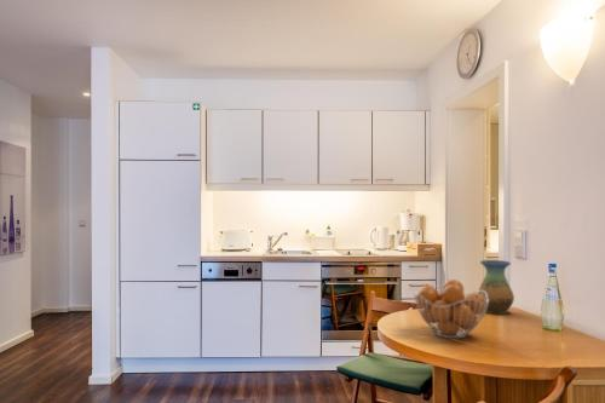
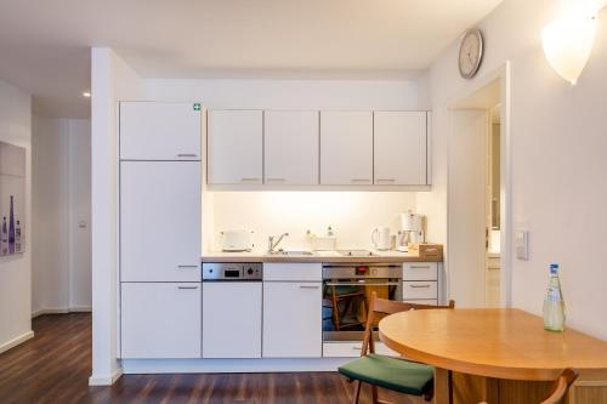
- fruit basket (450, 307)
- vase (495, 287)
